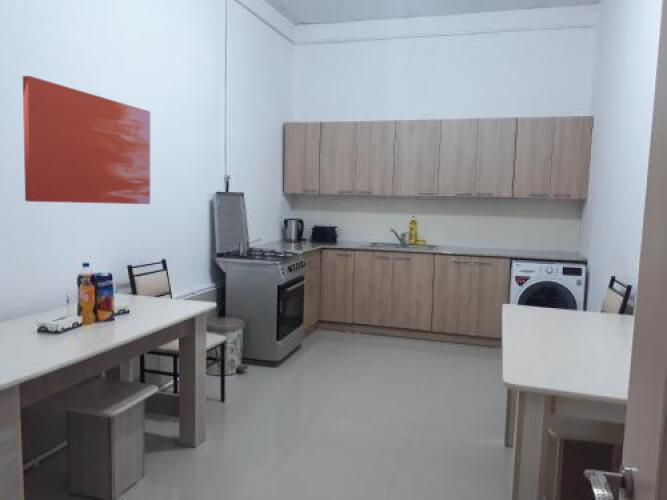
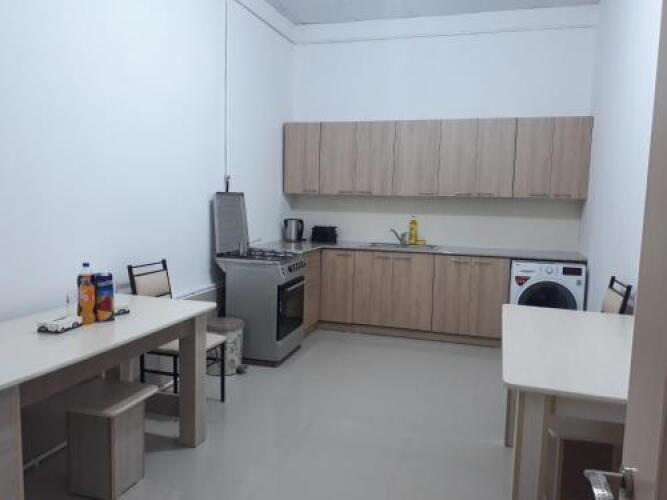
- wall art (96, 150)
